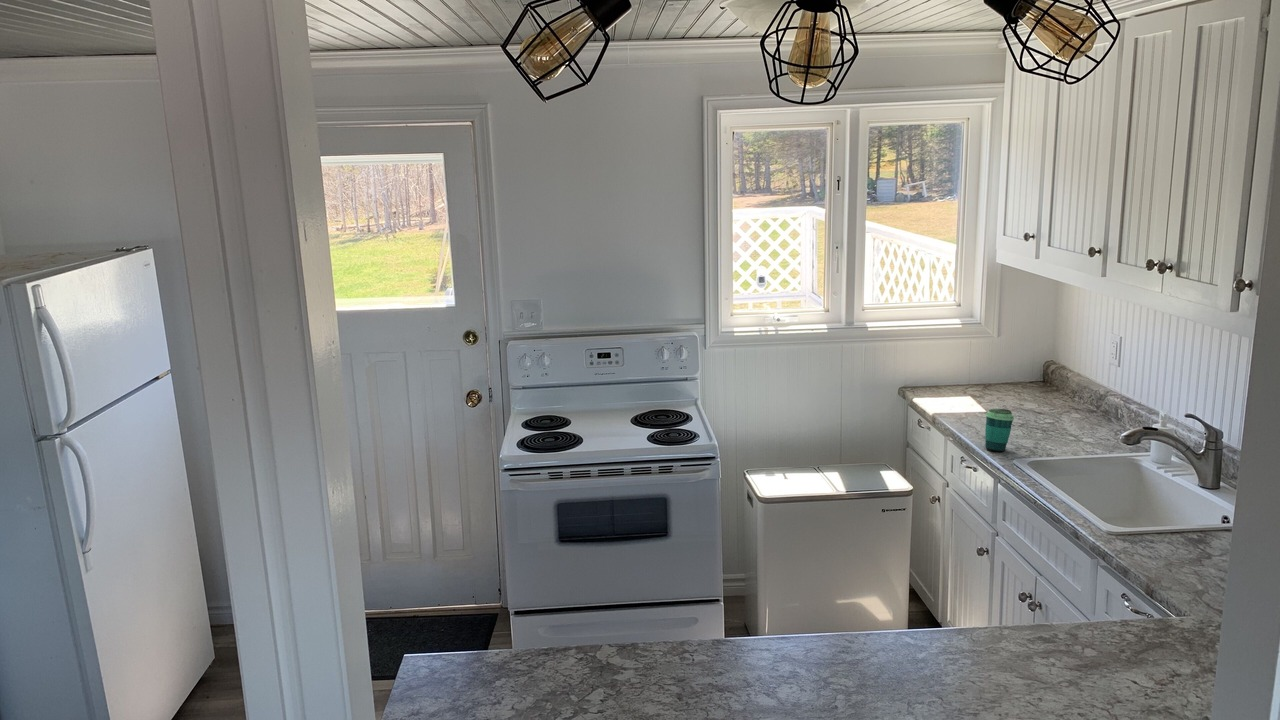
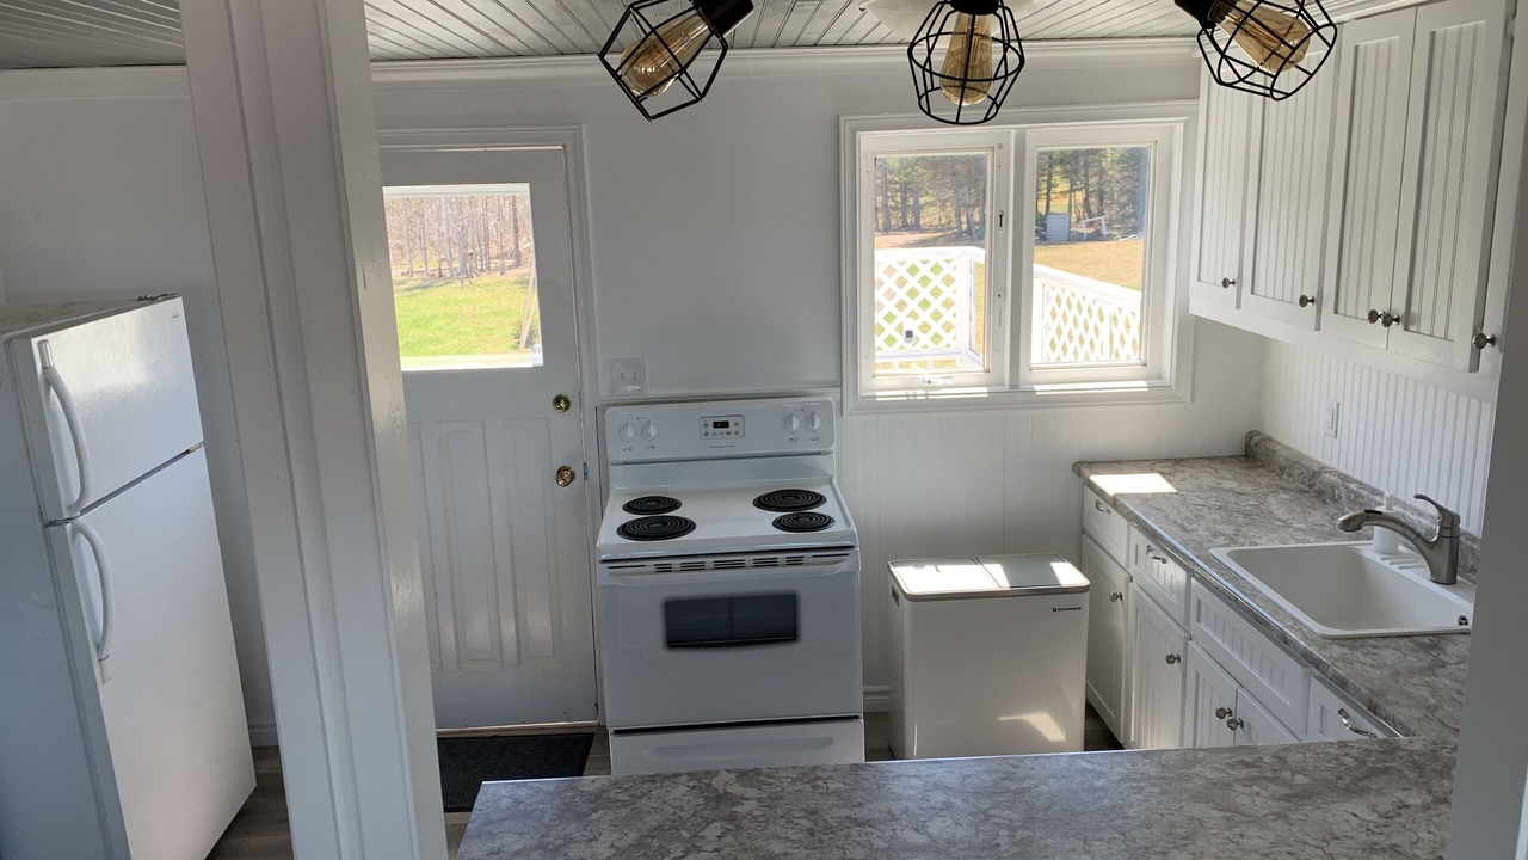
- cup (999, 430)
